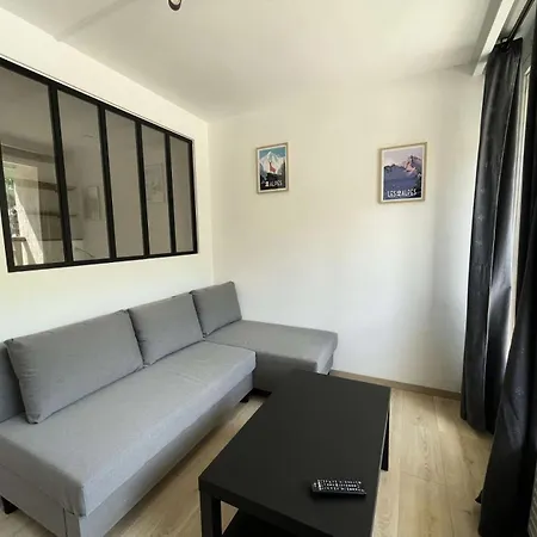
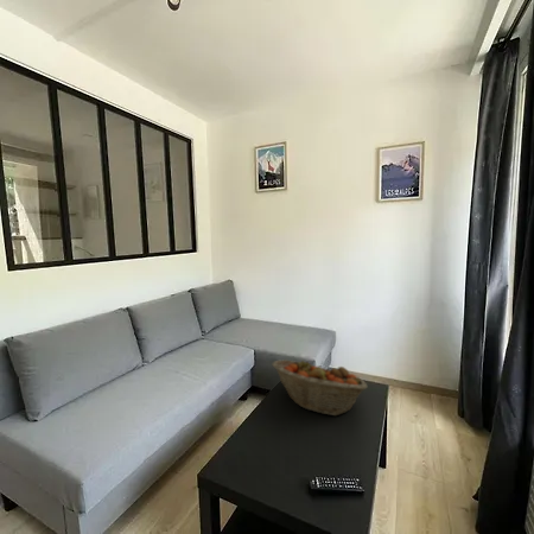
+ fruit basket (317, 380)
